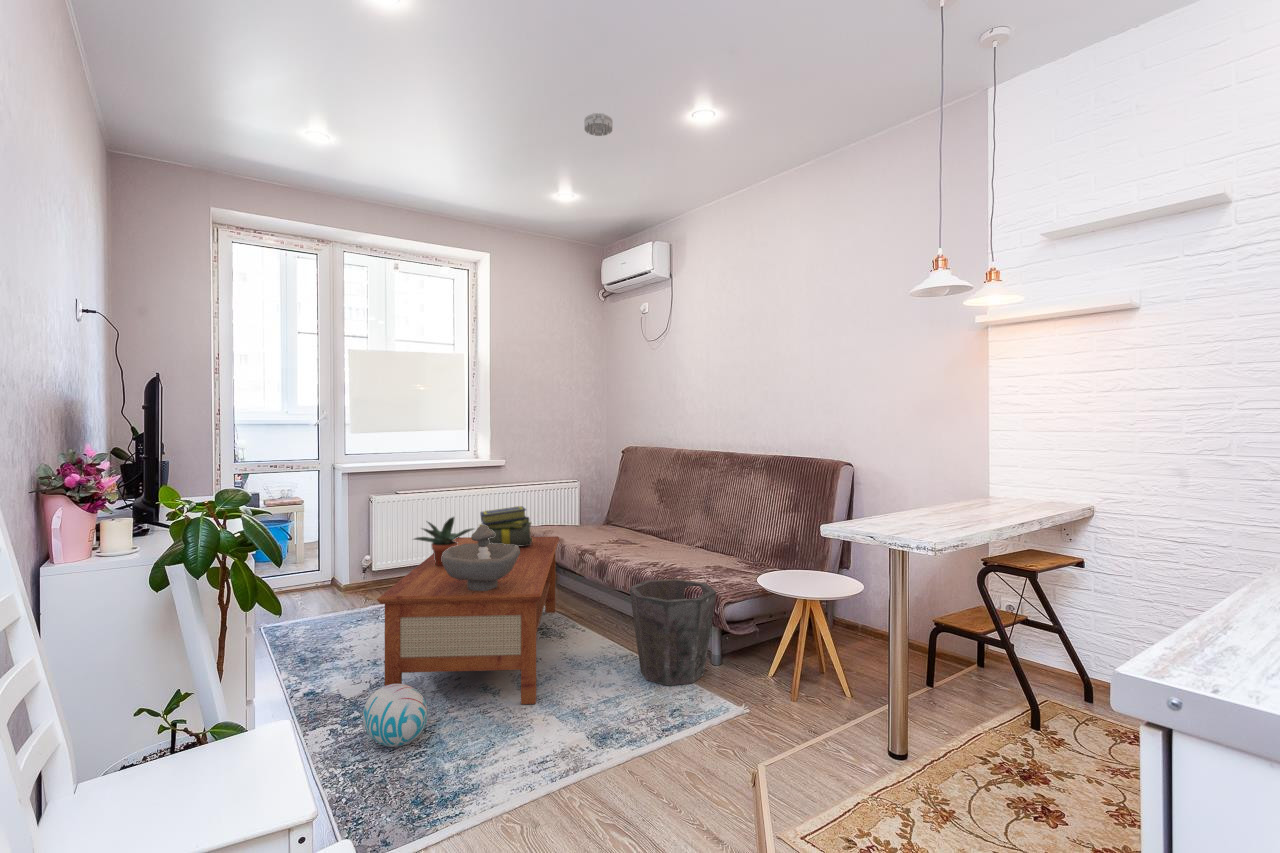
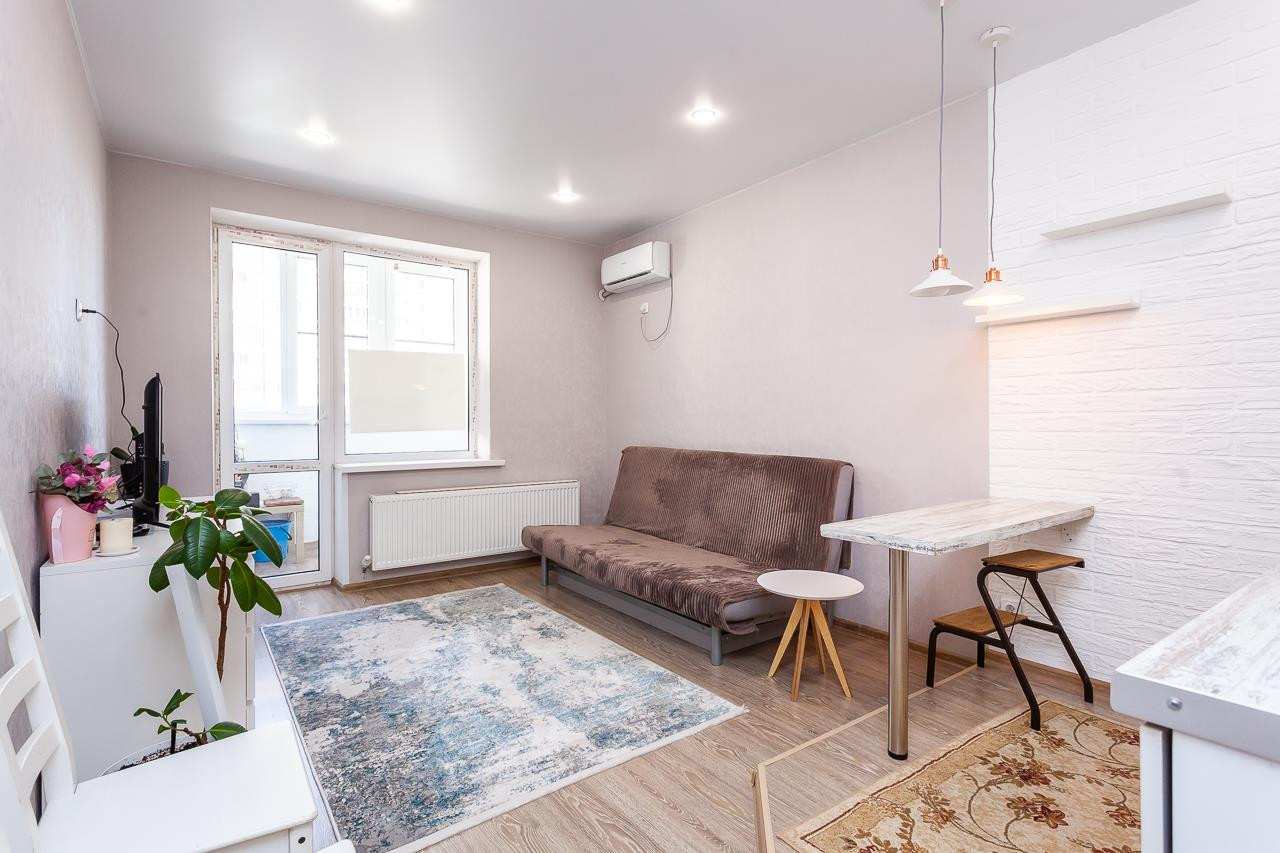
- waste bin (672, 630)
- smoke detector (598, 124)
- potted plant (444, 539)
- decorative bowl (482, 555)
- ball (395, 714)
- stack of books (505, 526)
- coffee table (487, 605)
